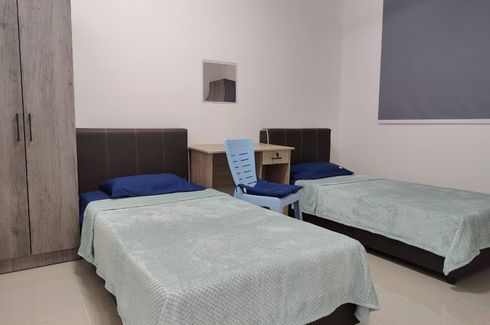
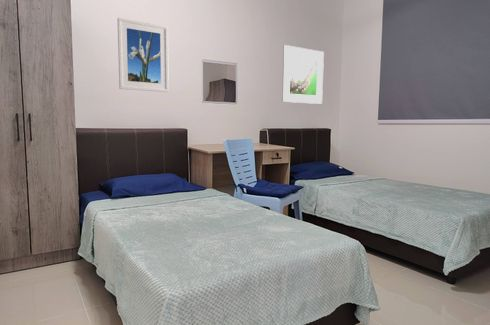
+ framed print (303, 76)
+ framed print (144, 56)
